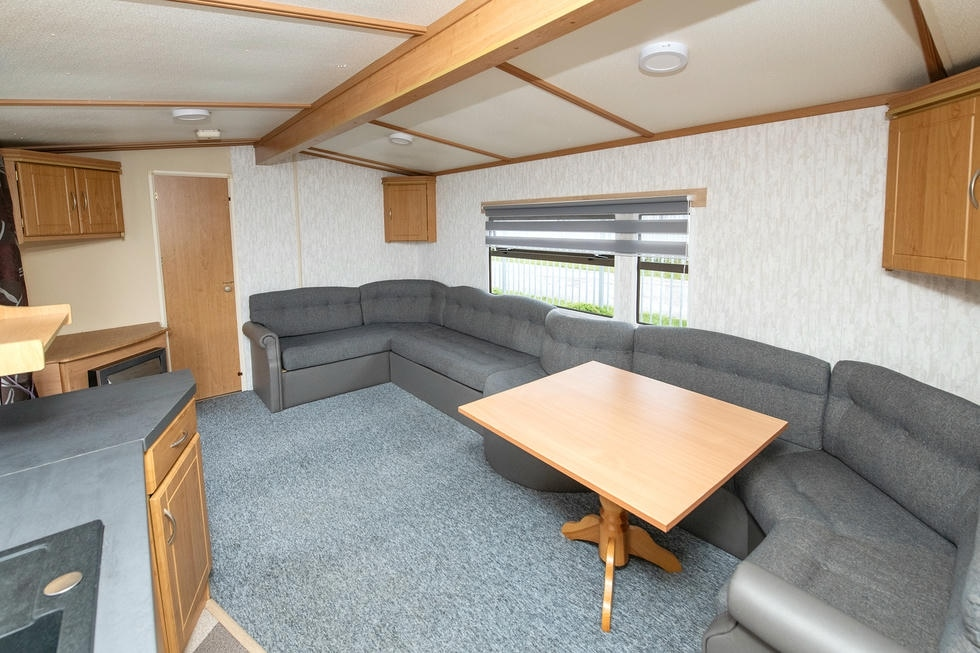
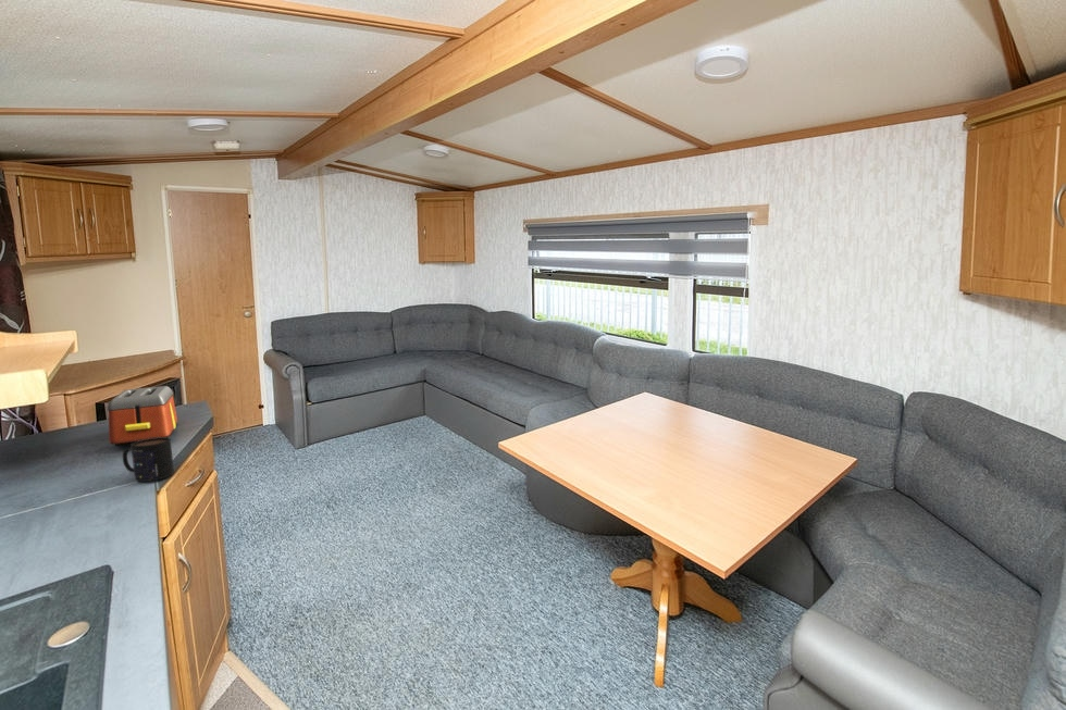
+ toaster (144, 414)
+ mug (145, 458)
